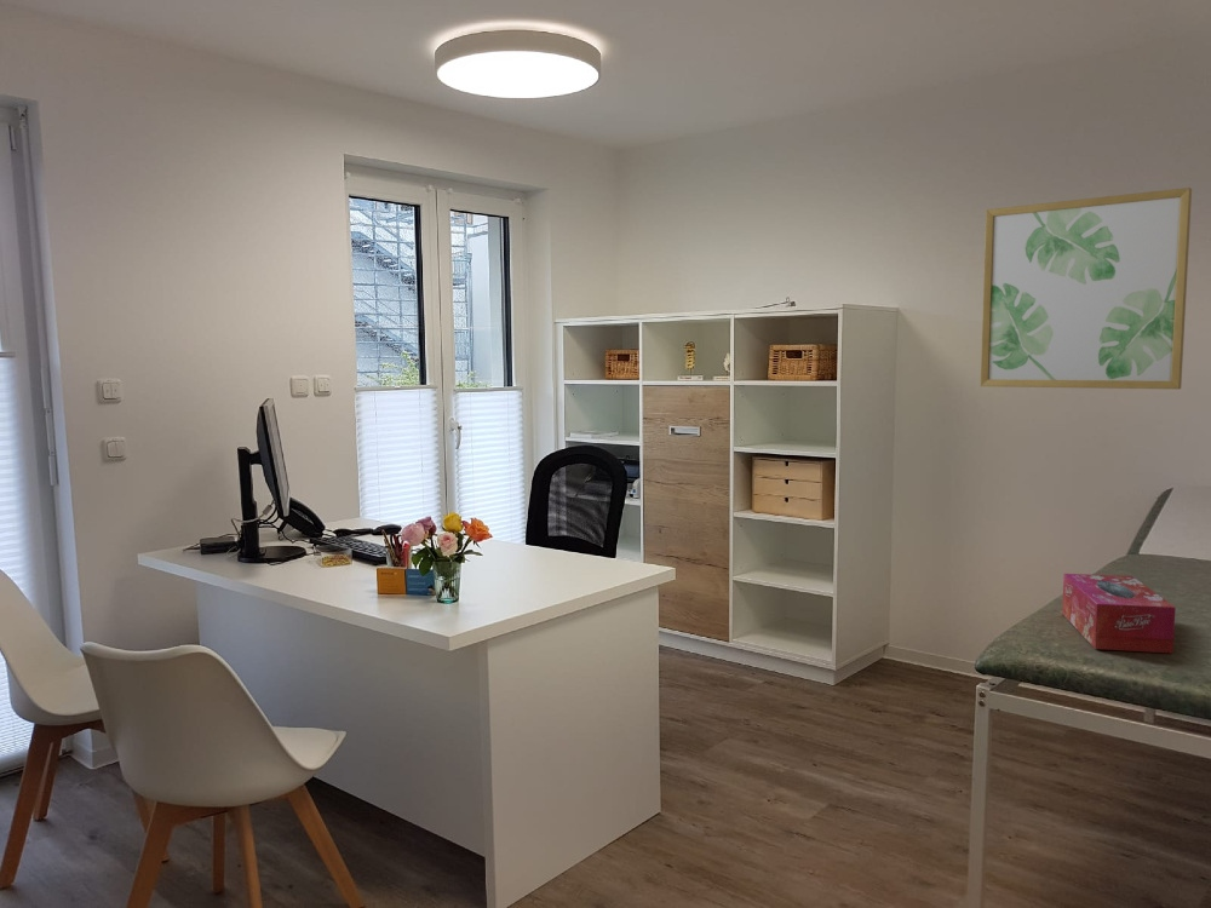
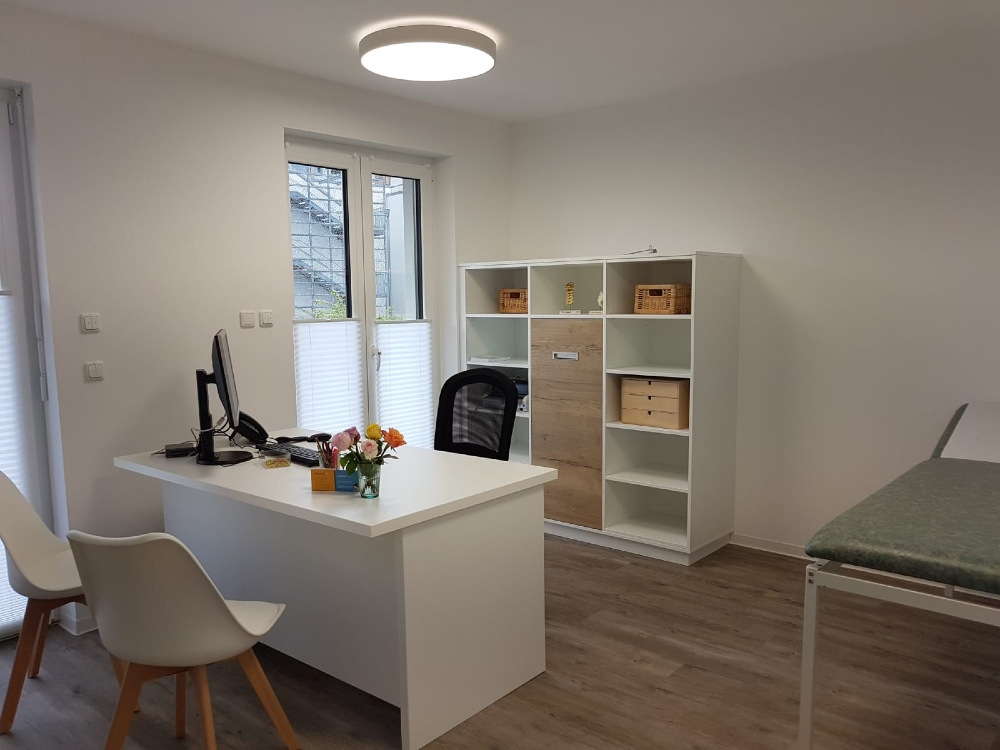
- wall art (1078, 294)
- tissue box (1114, 610)
